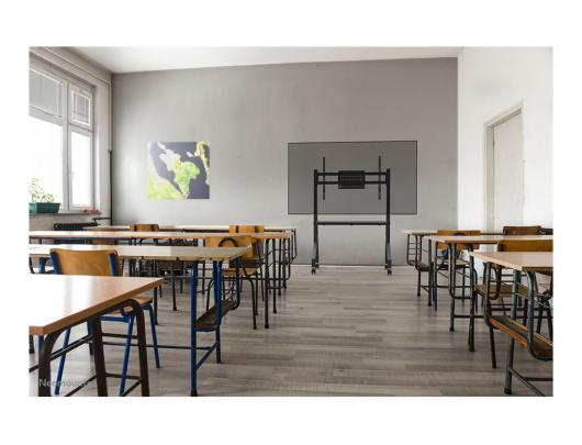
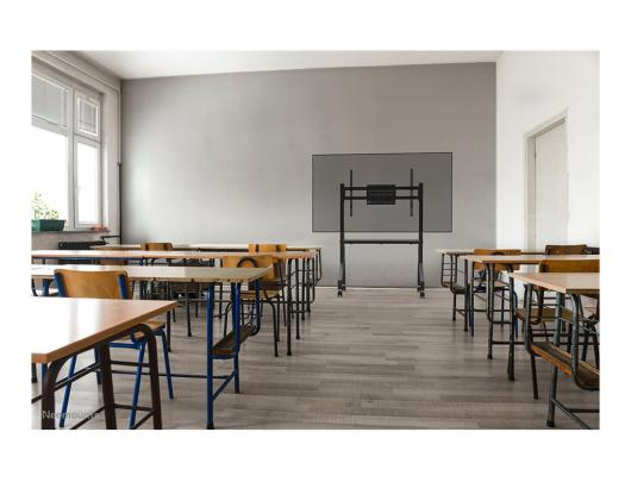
- world map (178, 170)
